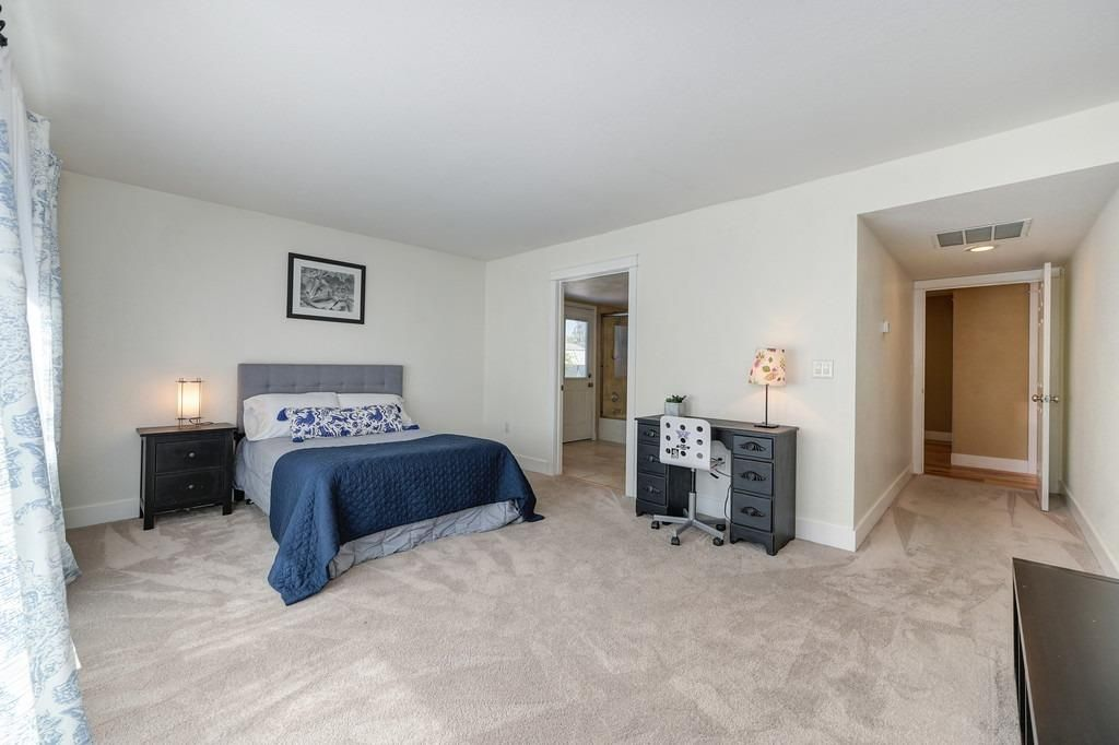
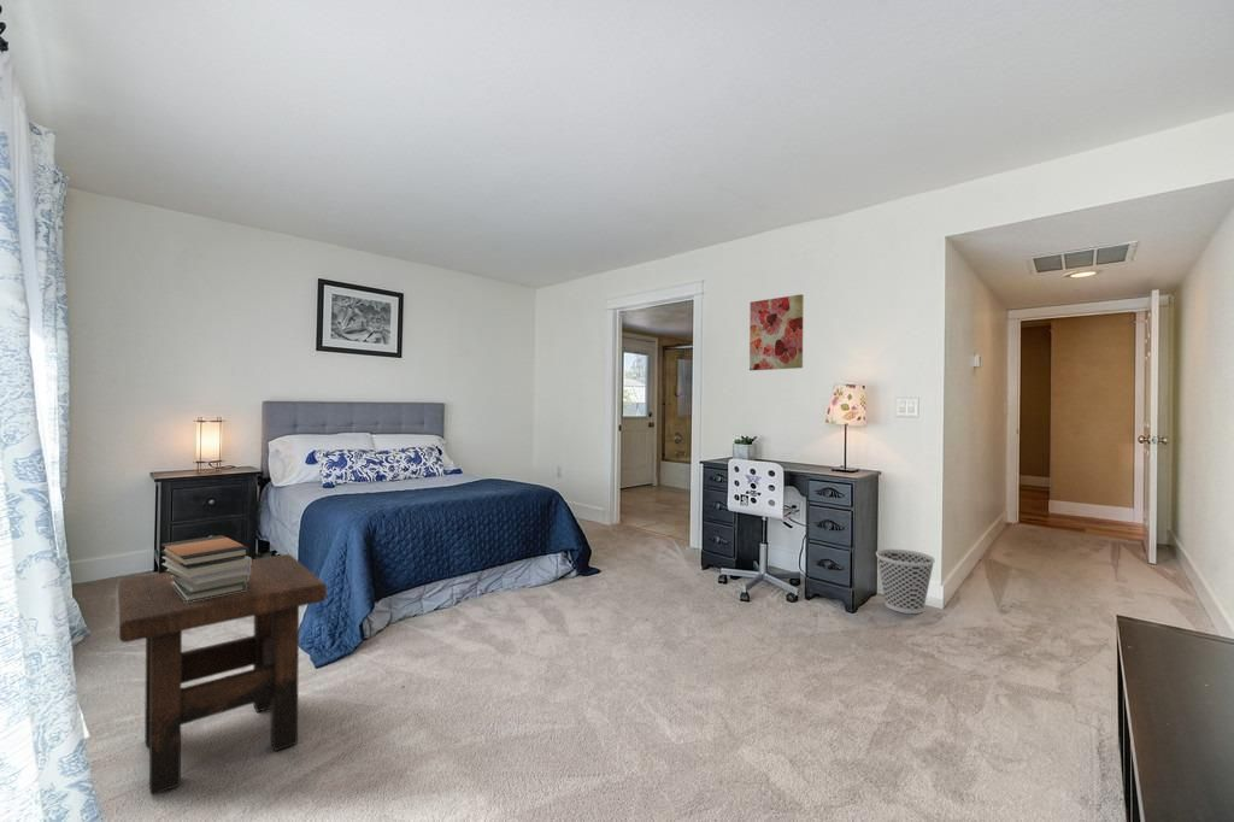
+ wastebasket (904, 581)
+ wall art (775, 334)
+ side table (221, 660)
+ book stack (206, 565)
